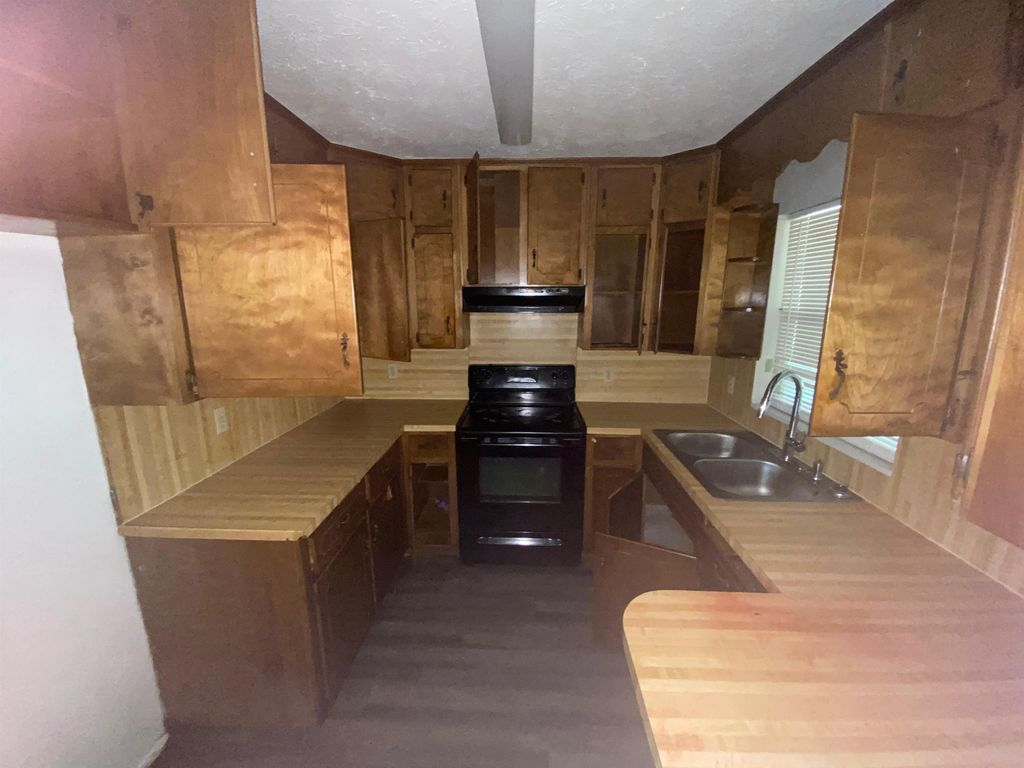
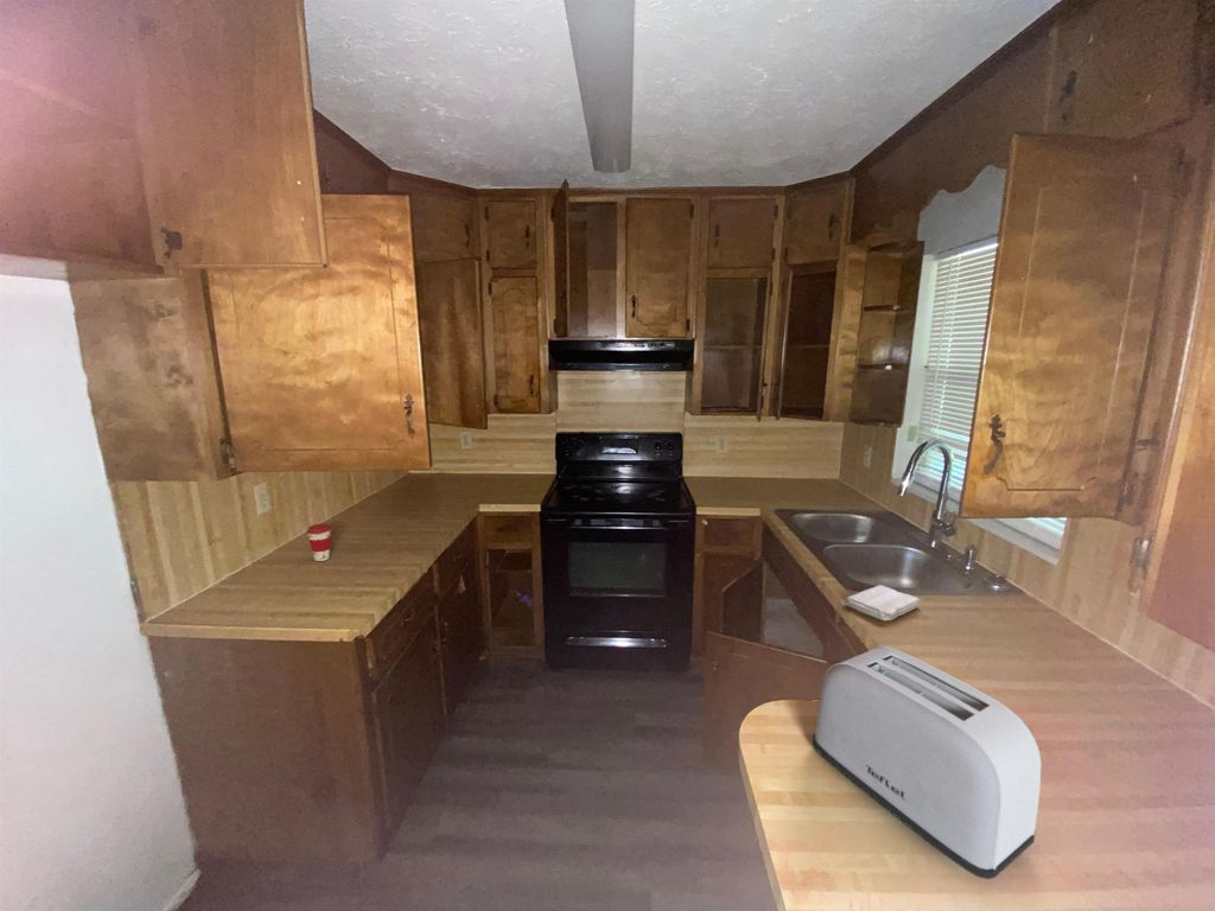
+ toaster (912, 734)
+ washcloth (883, 600)
+ coffee cup (319, 542)
